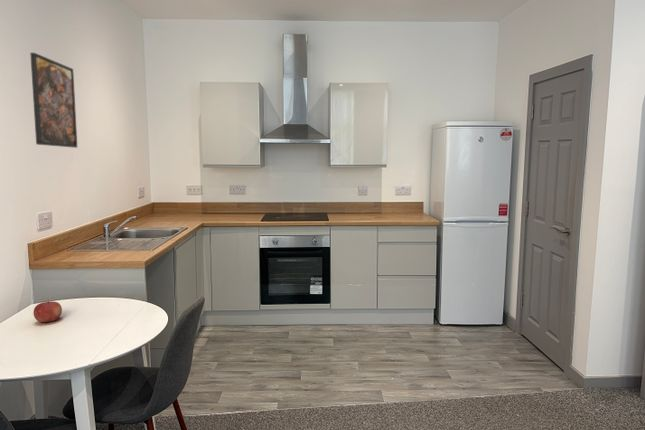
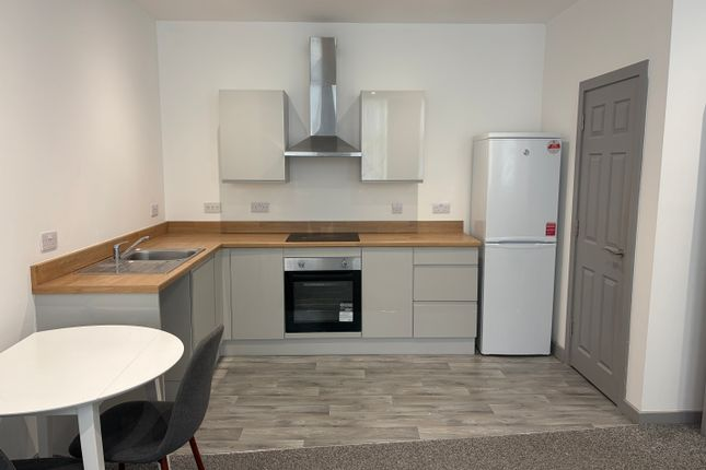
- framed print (55, 104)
- fruit (47, 310)
